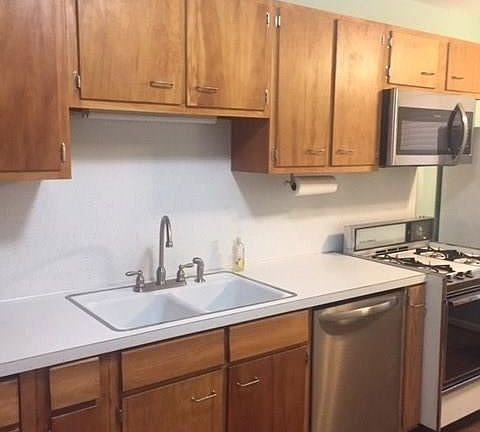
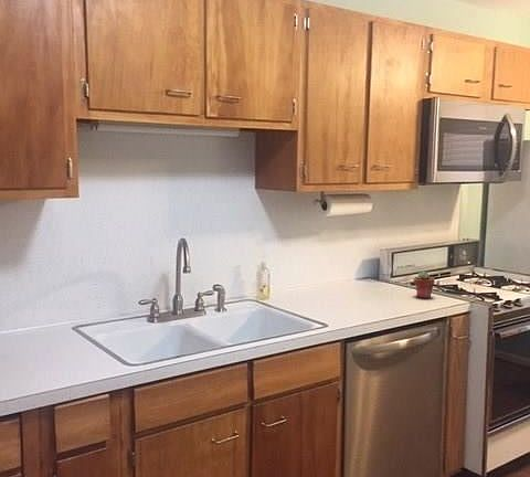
+ potted succulent (424, 284)
